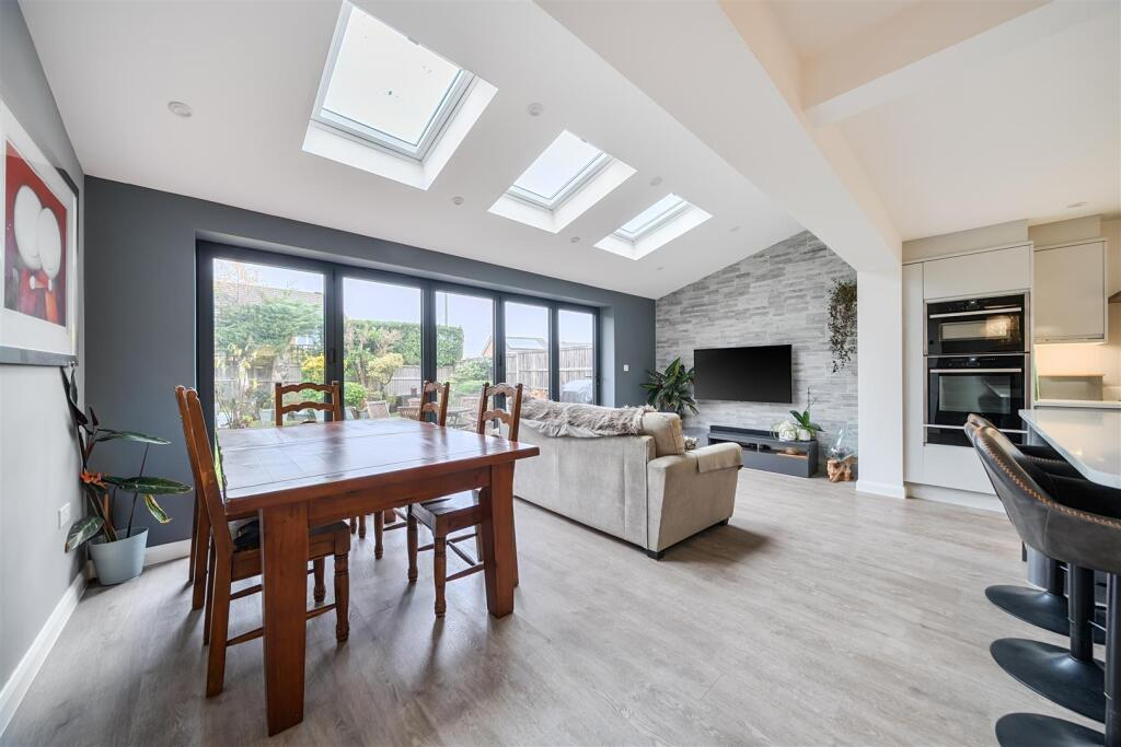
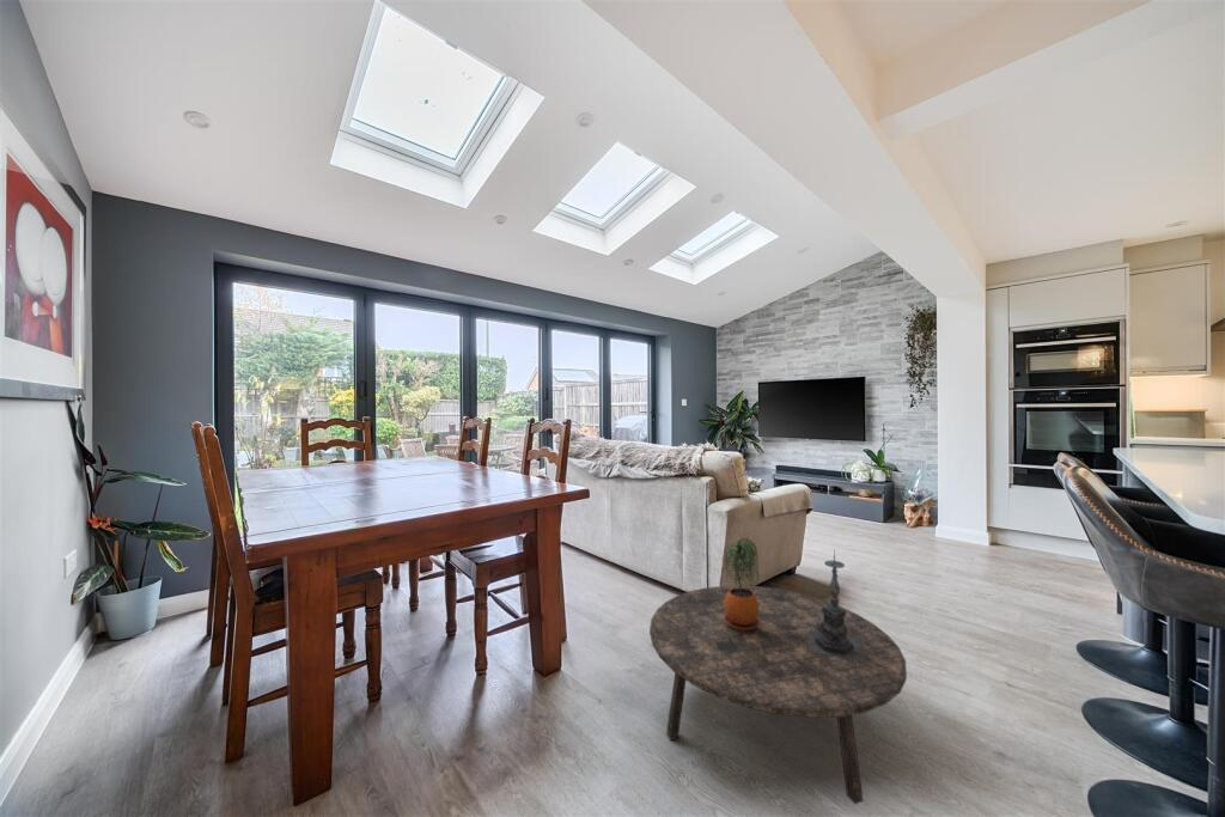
+ potted plant (744, 581)
+ coffee table (767, 671)
+ candle holder (834, 596)
